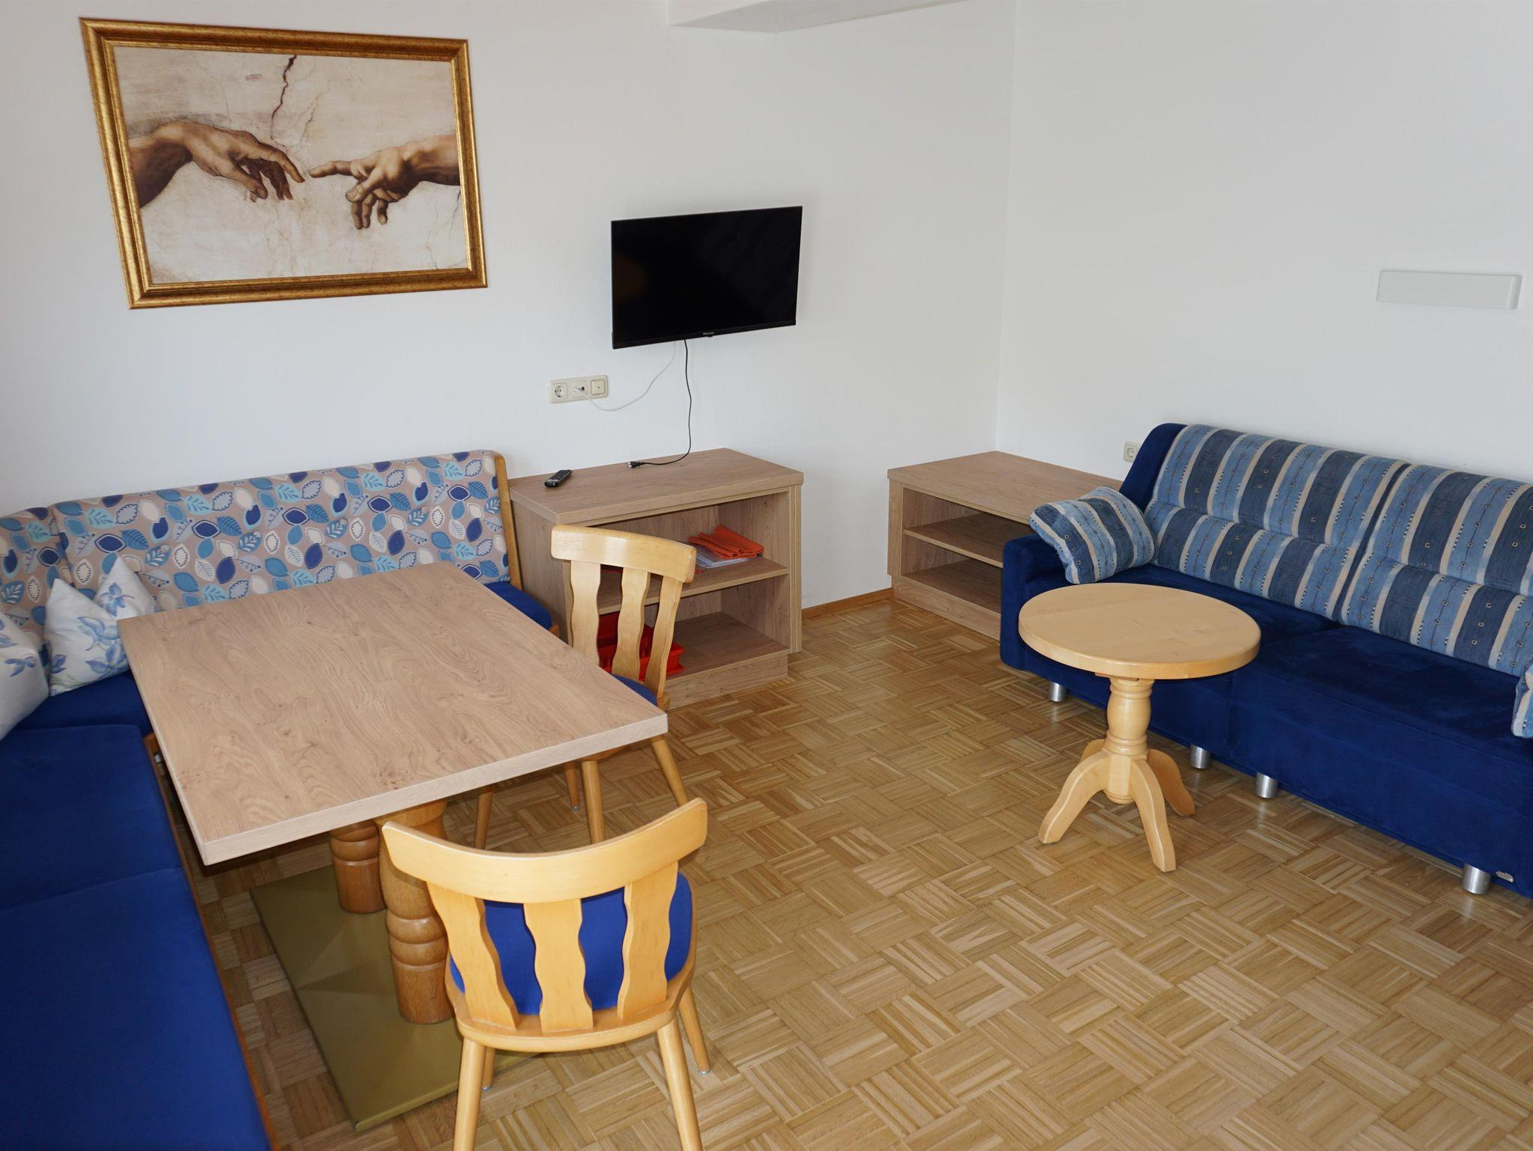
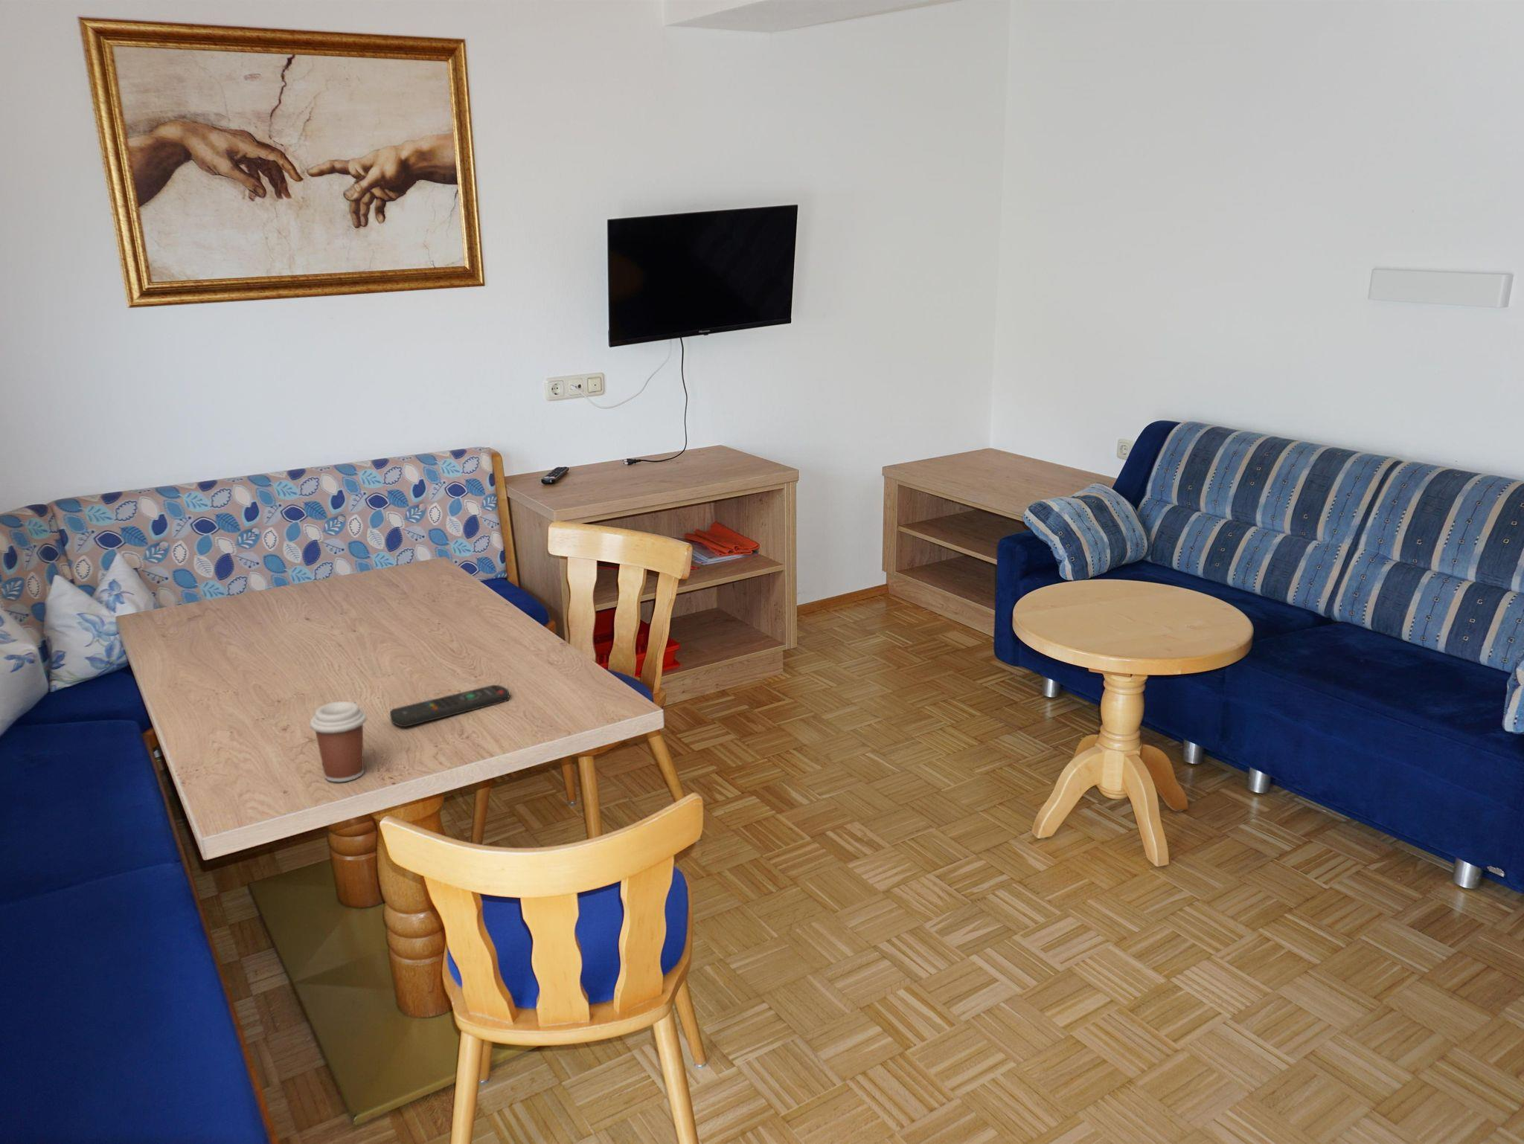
+ remote control (451, 704)
+ coffee cup (341, 741)
